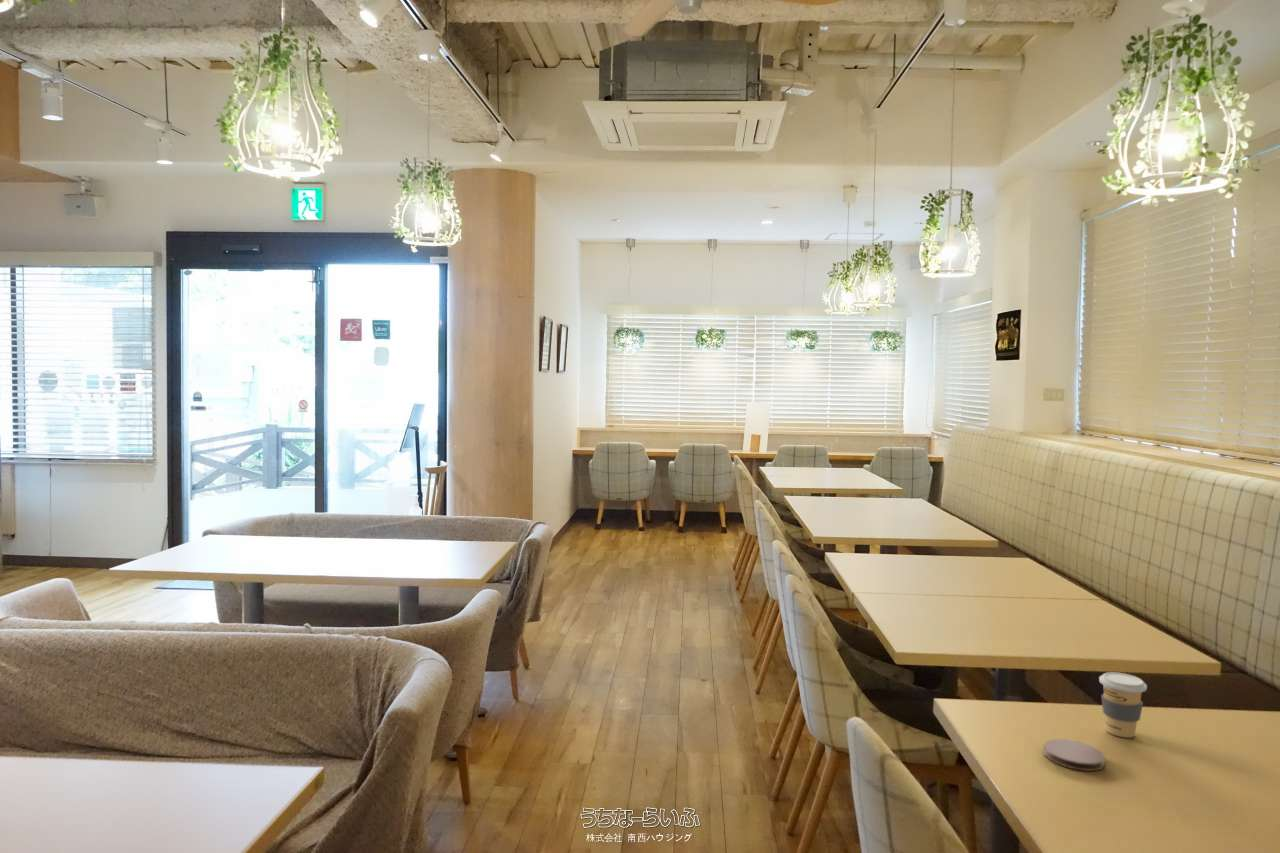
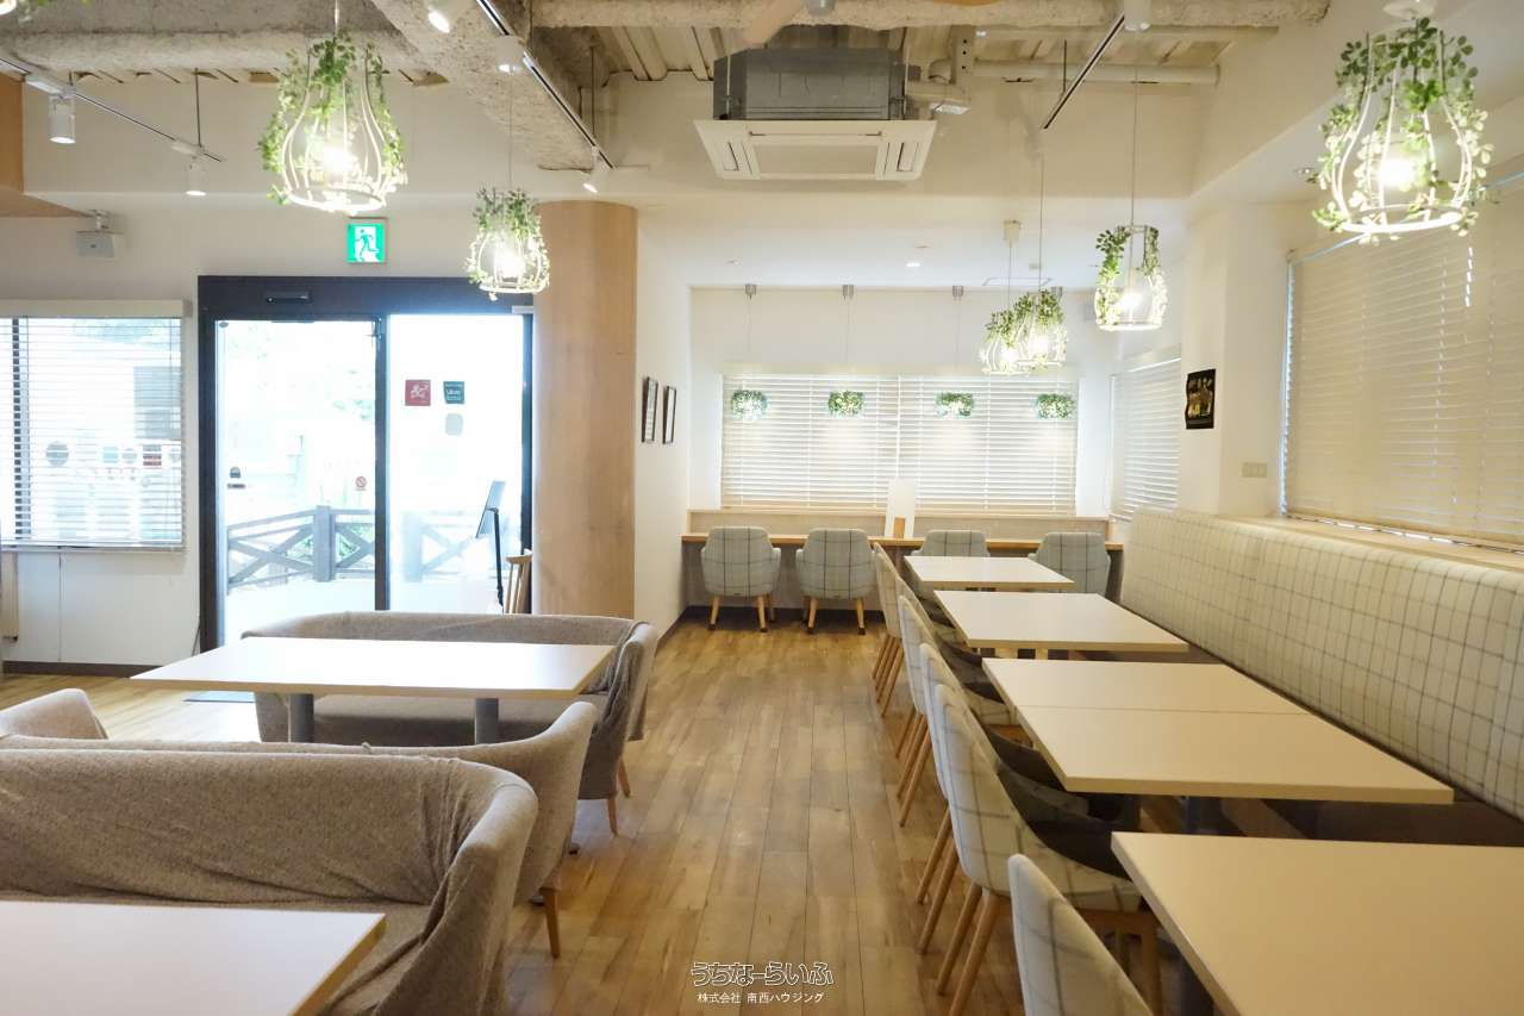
- coaster (1073, 754)
- coffee cup (1121, 705)
